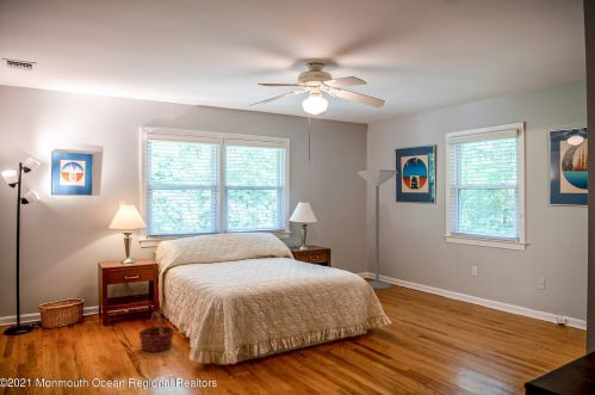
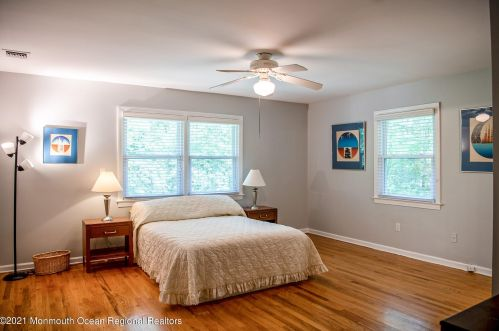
- basket (156, 329)
- floor lamp (377, 228)
